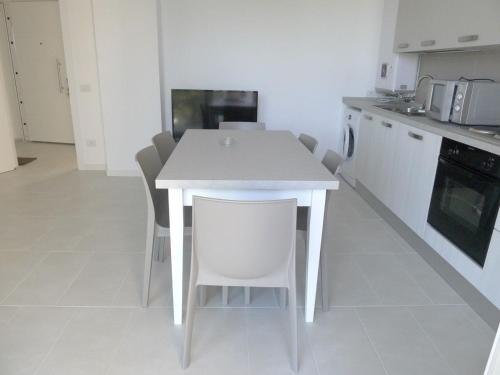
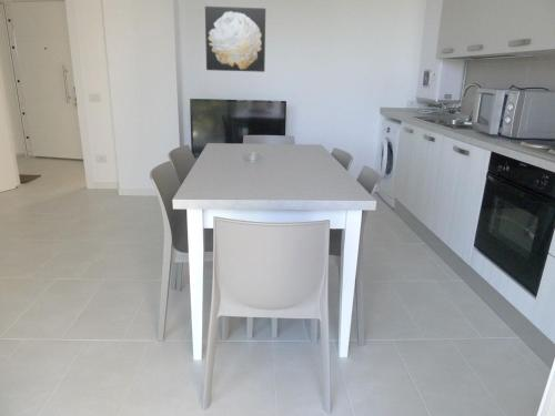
+ wall art (235, 40)
